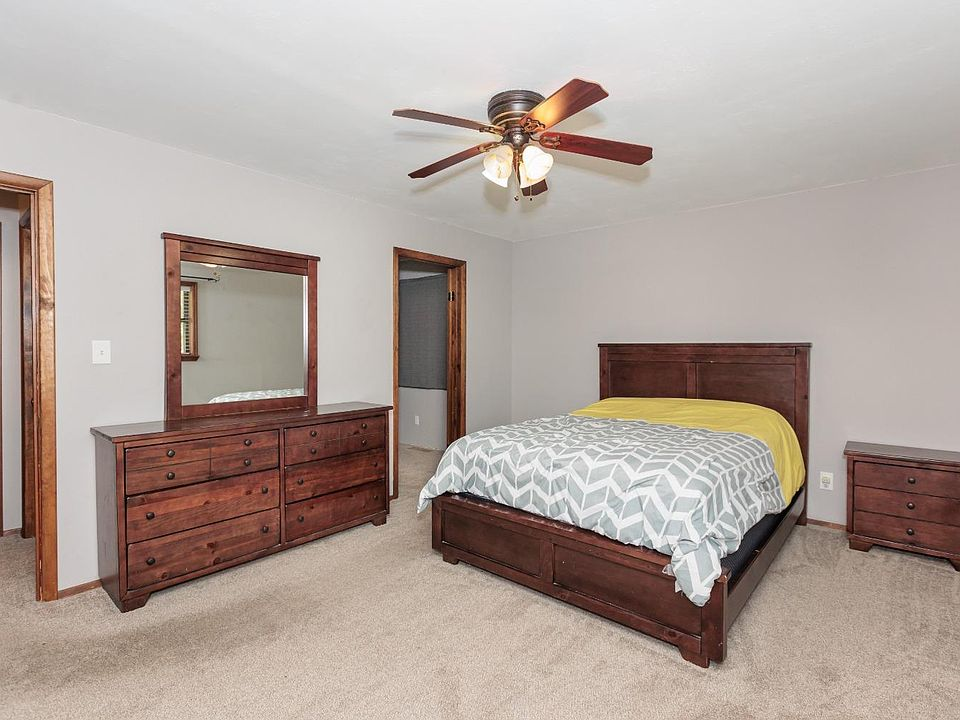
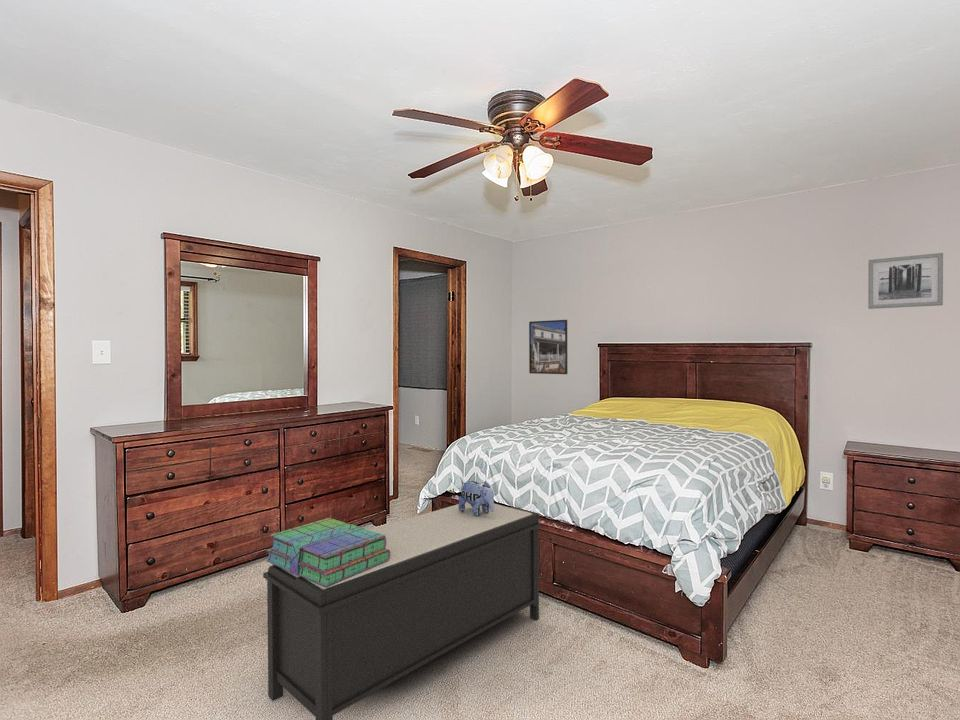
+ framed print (547, 347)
+ bench (420, 593)
+ wall art (904, 281)
+ stack of books (328, 547)
+ plush toy (477, 496)
